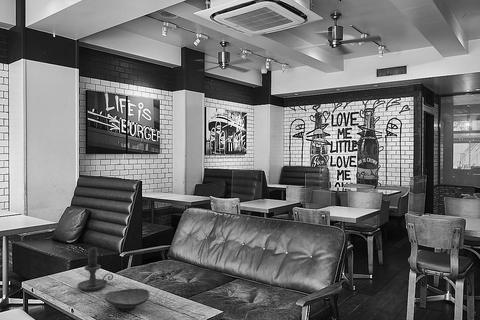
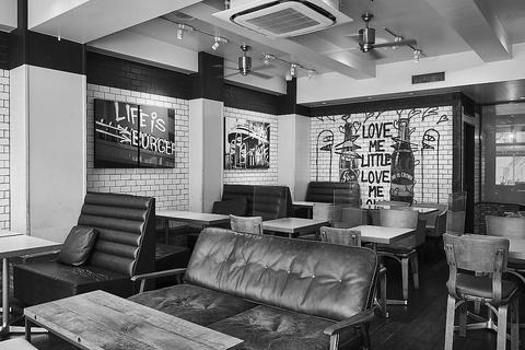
- decorative bowl (127, 299)
- candle holder (96, 266)
